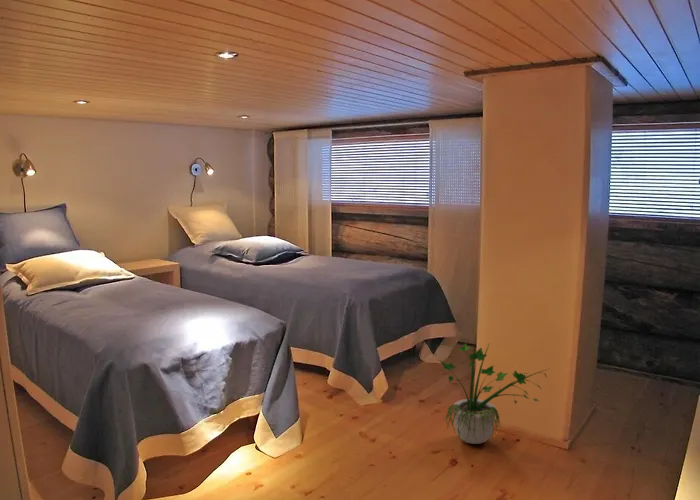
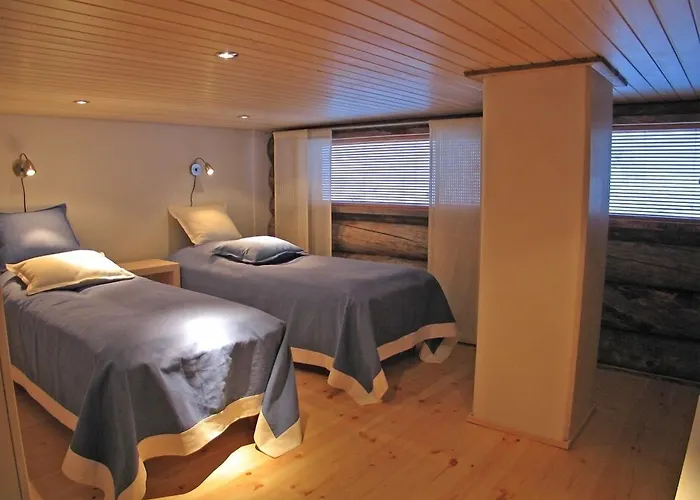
- potted plant (492, 387)
